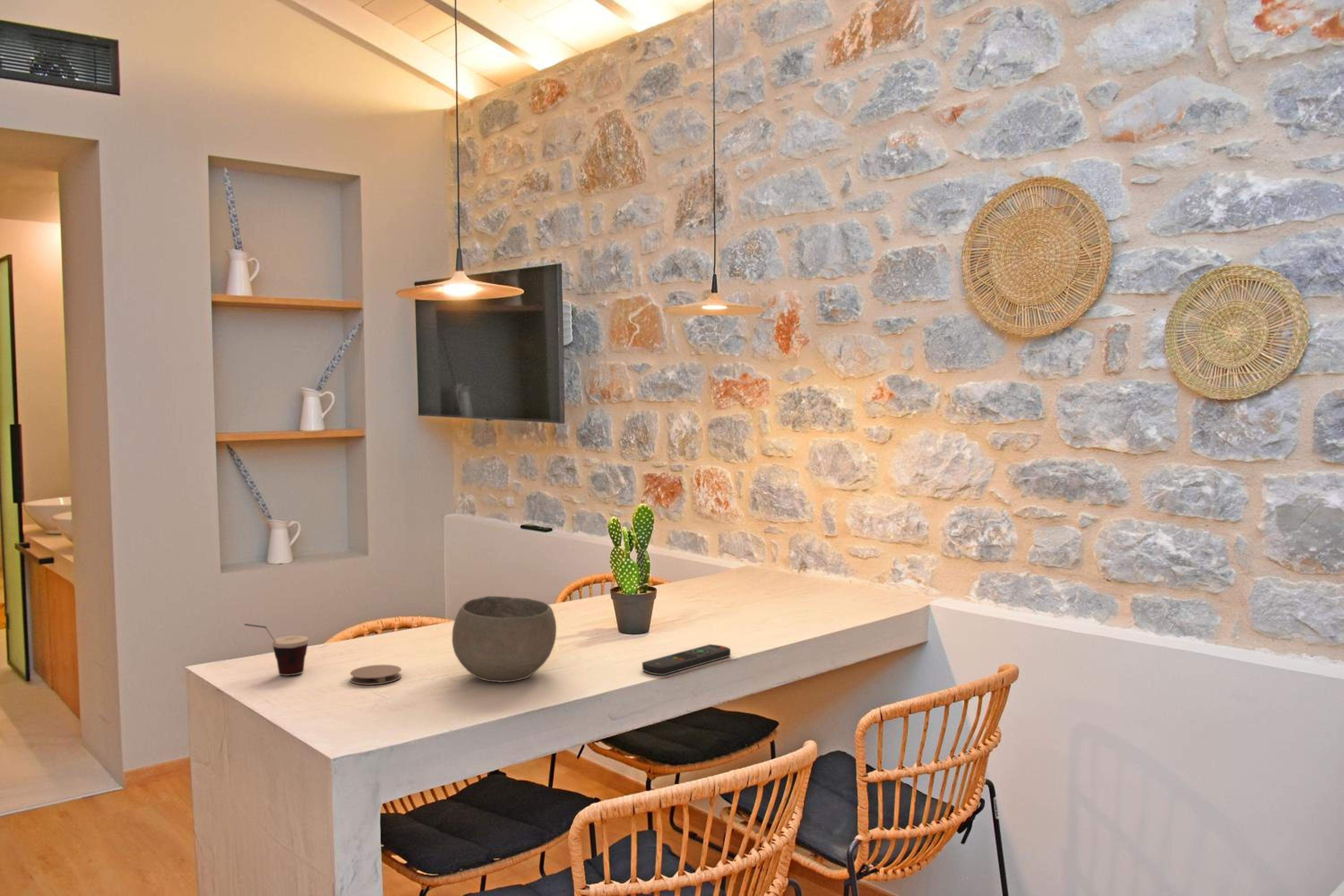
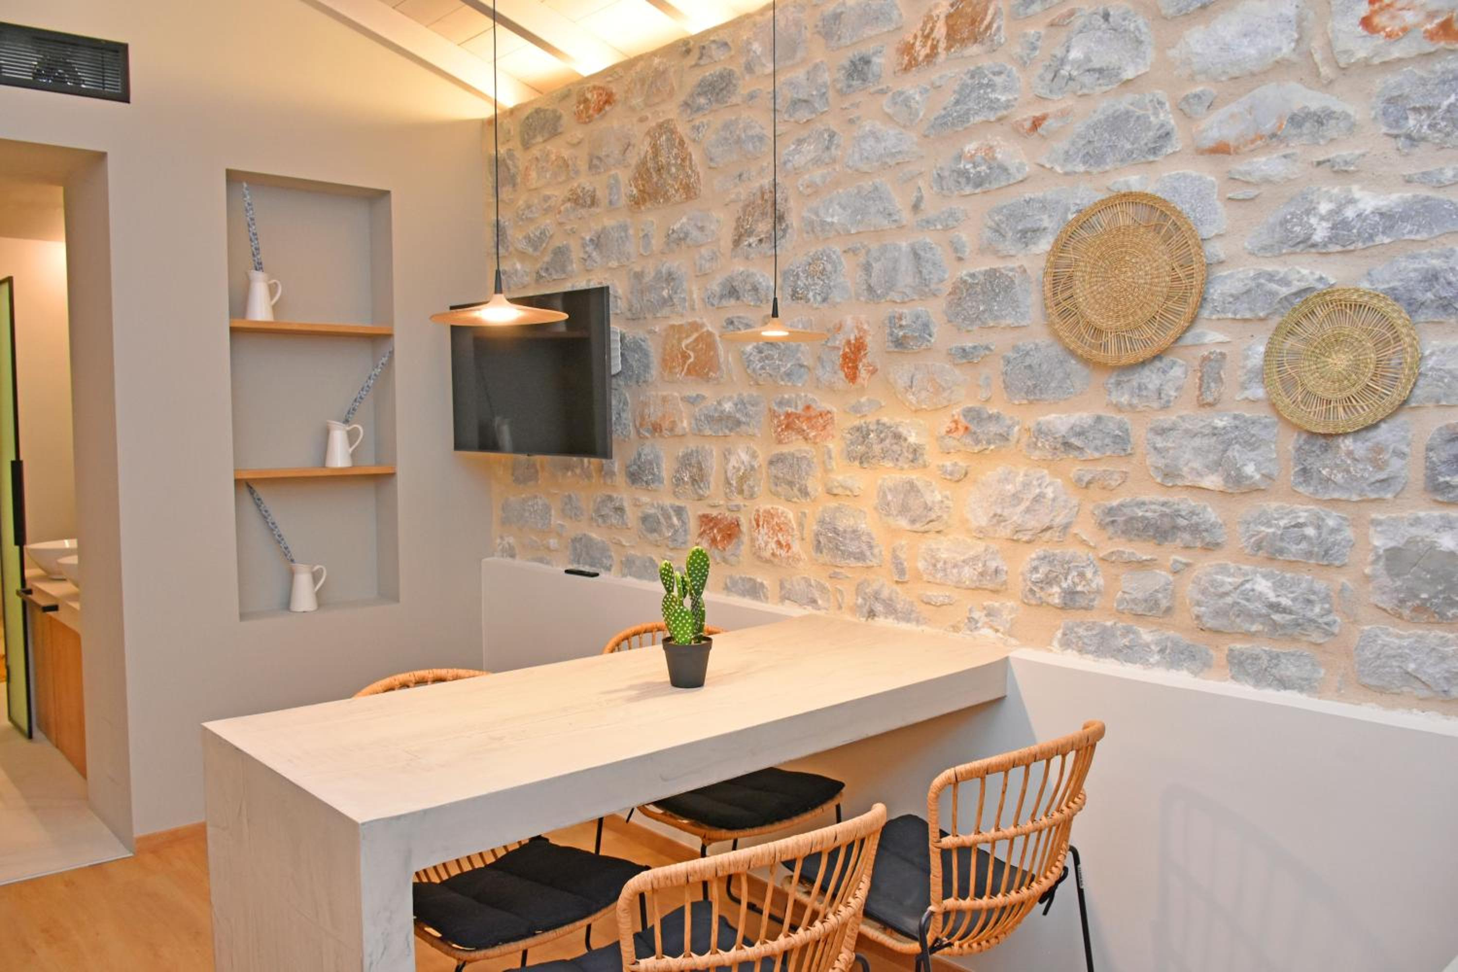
- bowl (505, 639)
- coaster (376, 674)
- remote control (687, 659)
- cup (276, 647)
